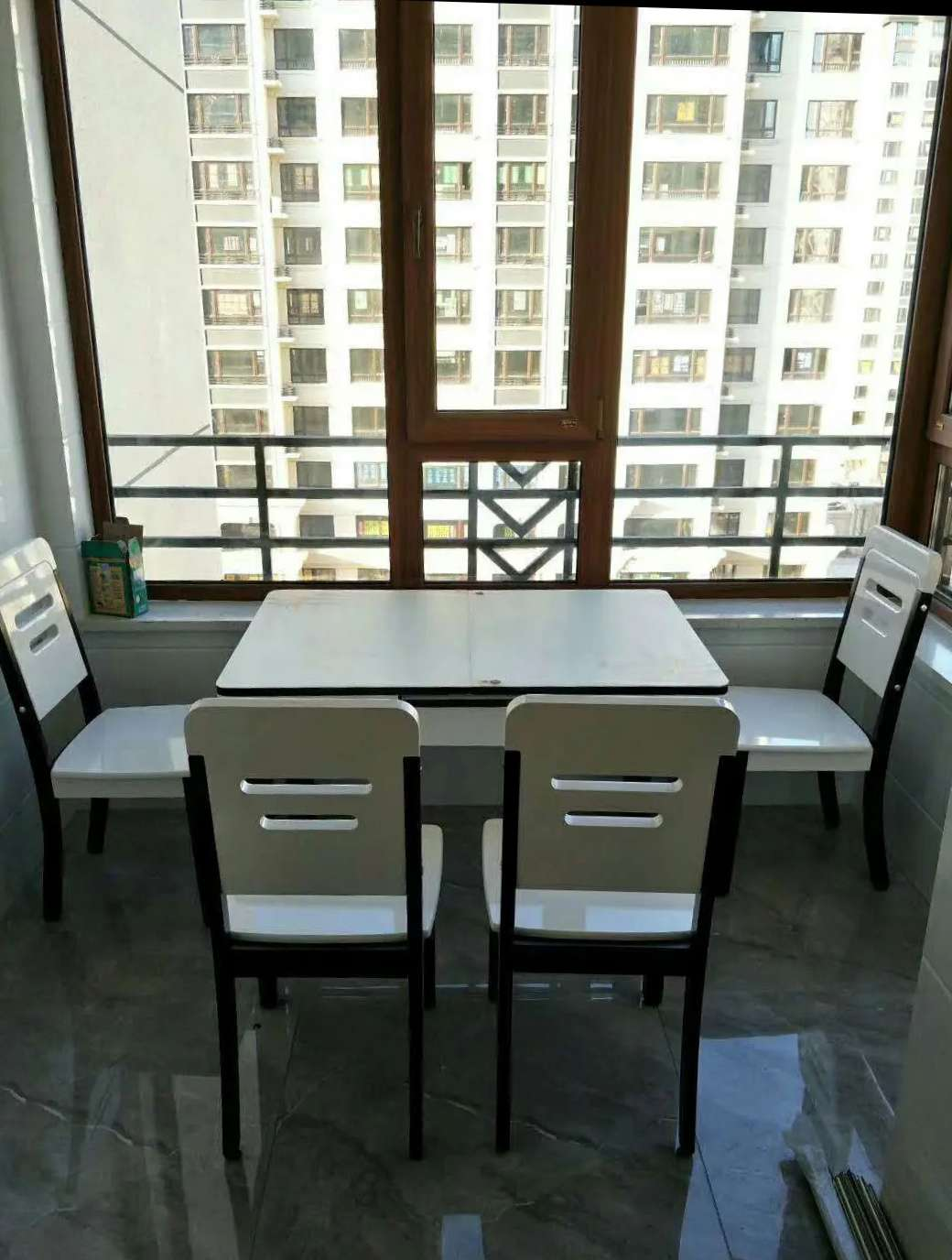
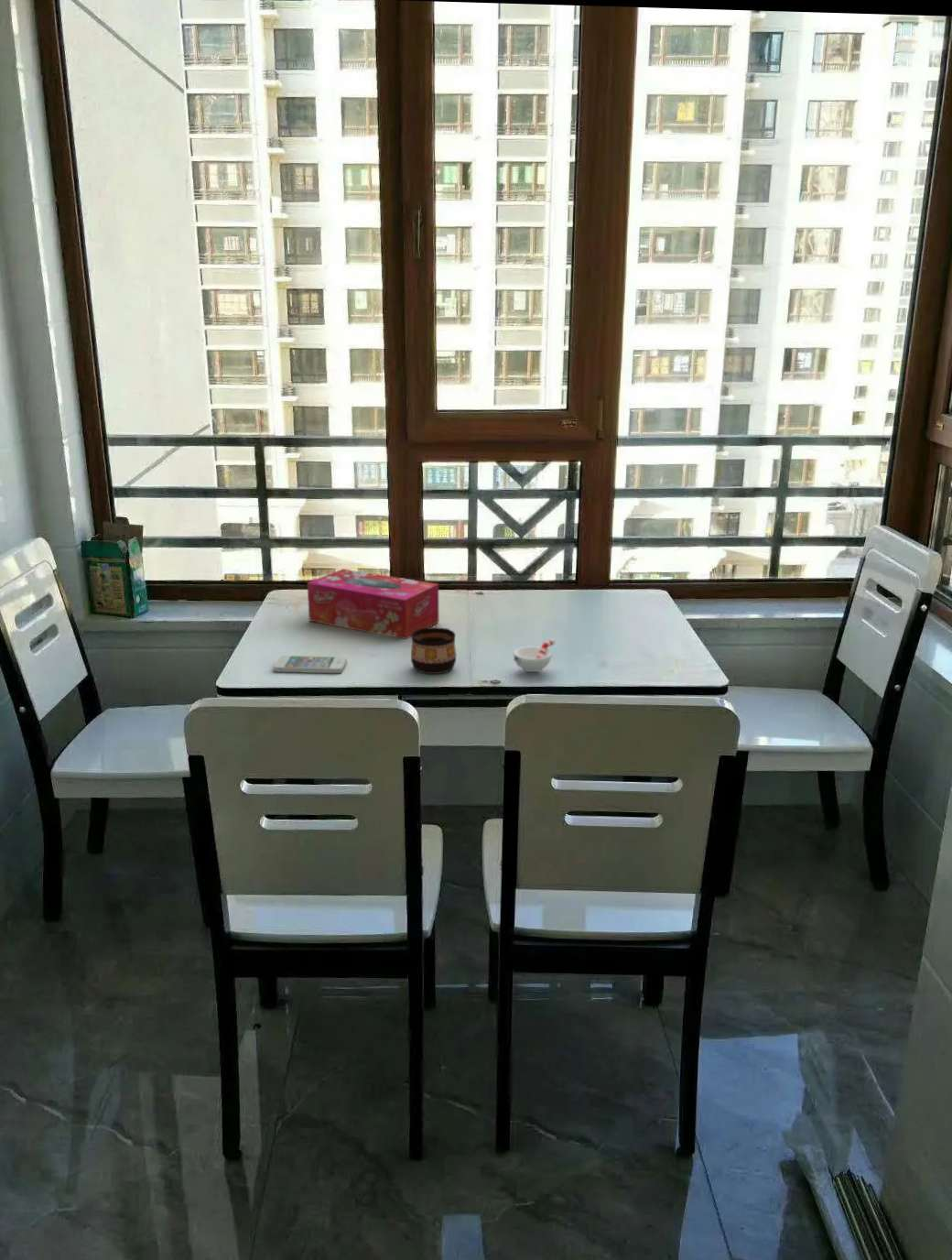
+ smartphone (310, 664)
+ tissue box (373, 603)
+ cup (436, 650)
+ cup (535, 657)
